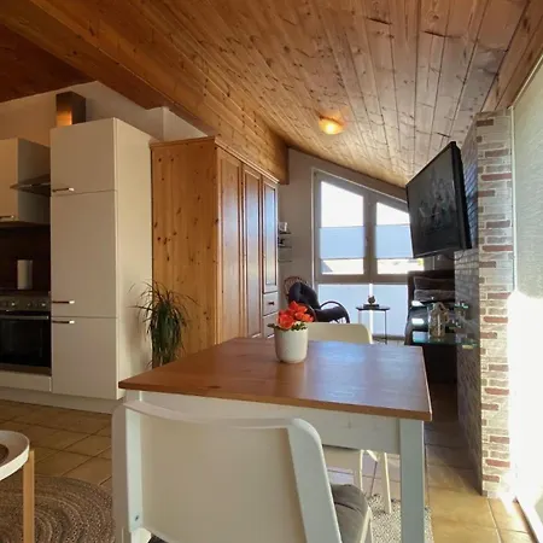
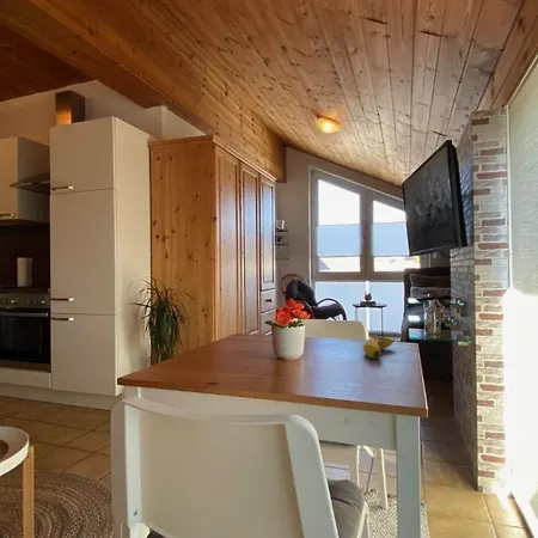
+ fruit (384, 347)
